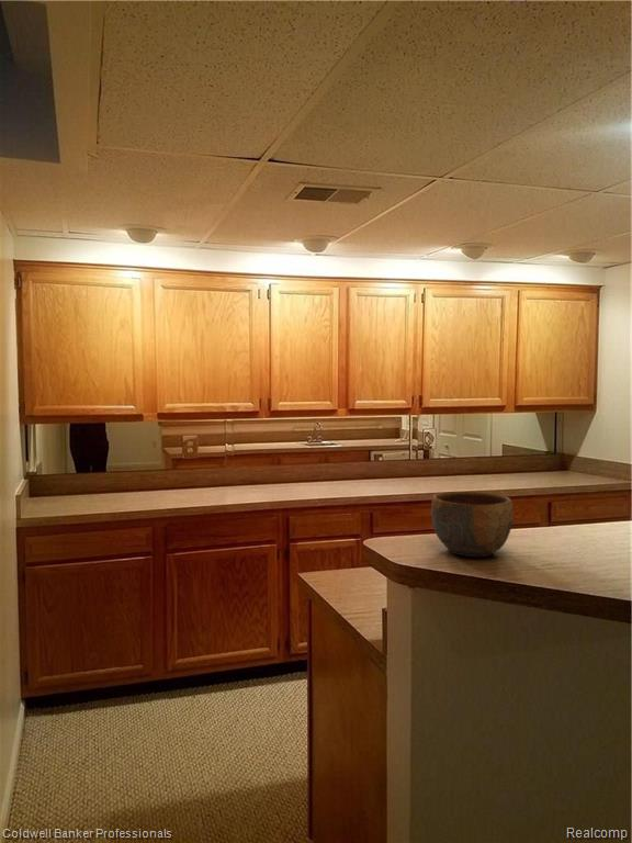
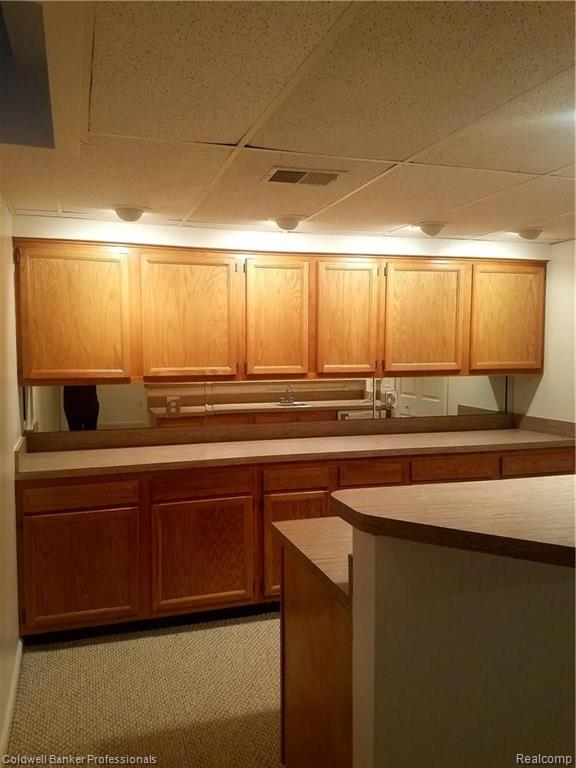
- bowl (471, 524)
